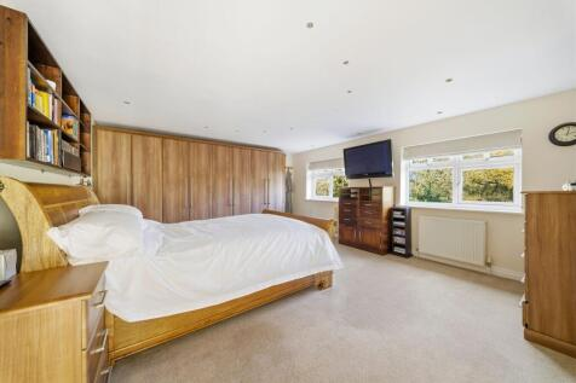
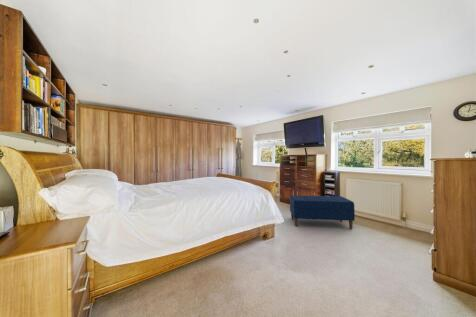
+ bench (319, 210)
